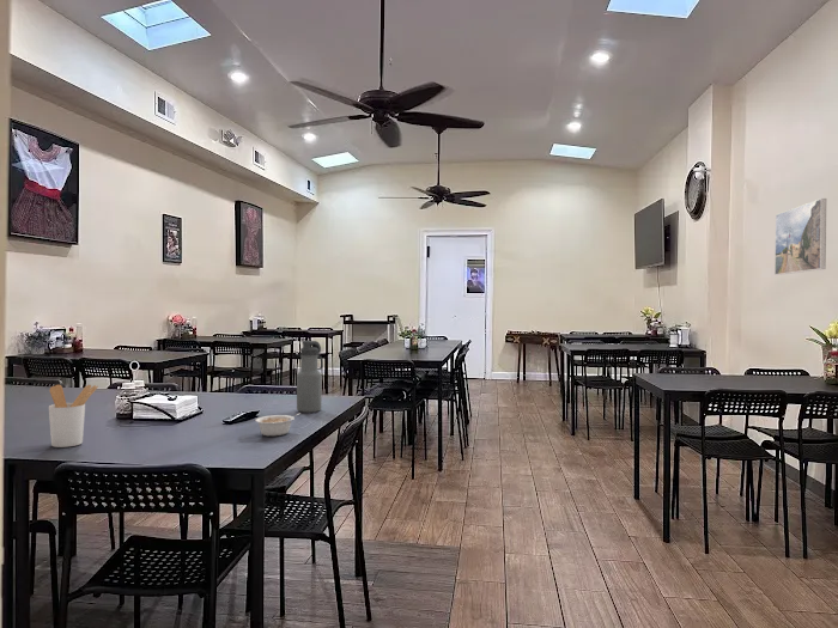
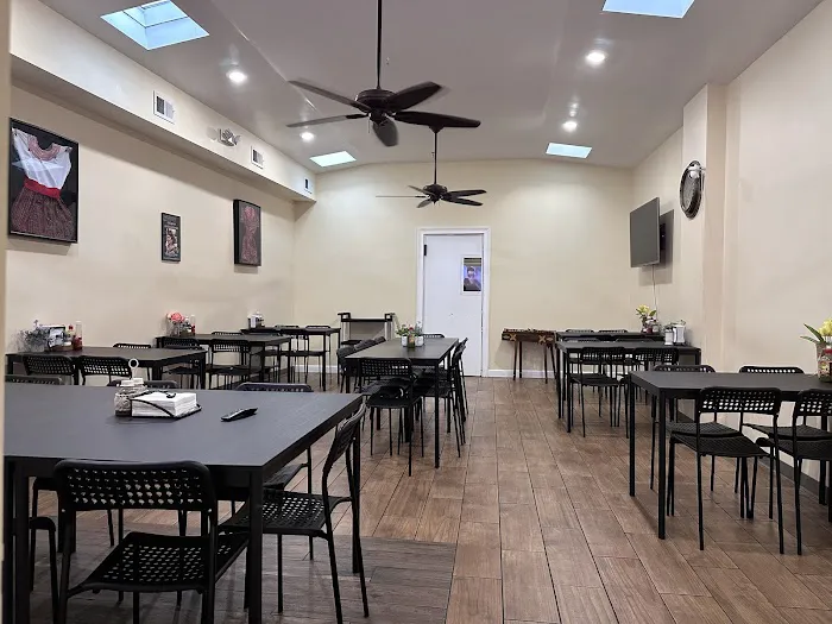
- water bottle (309, 376)
- utensil holder (74, 413)
- legume (275, 423)
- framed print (798, 239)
